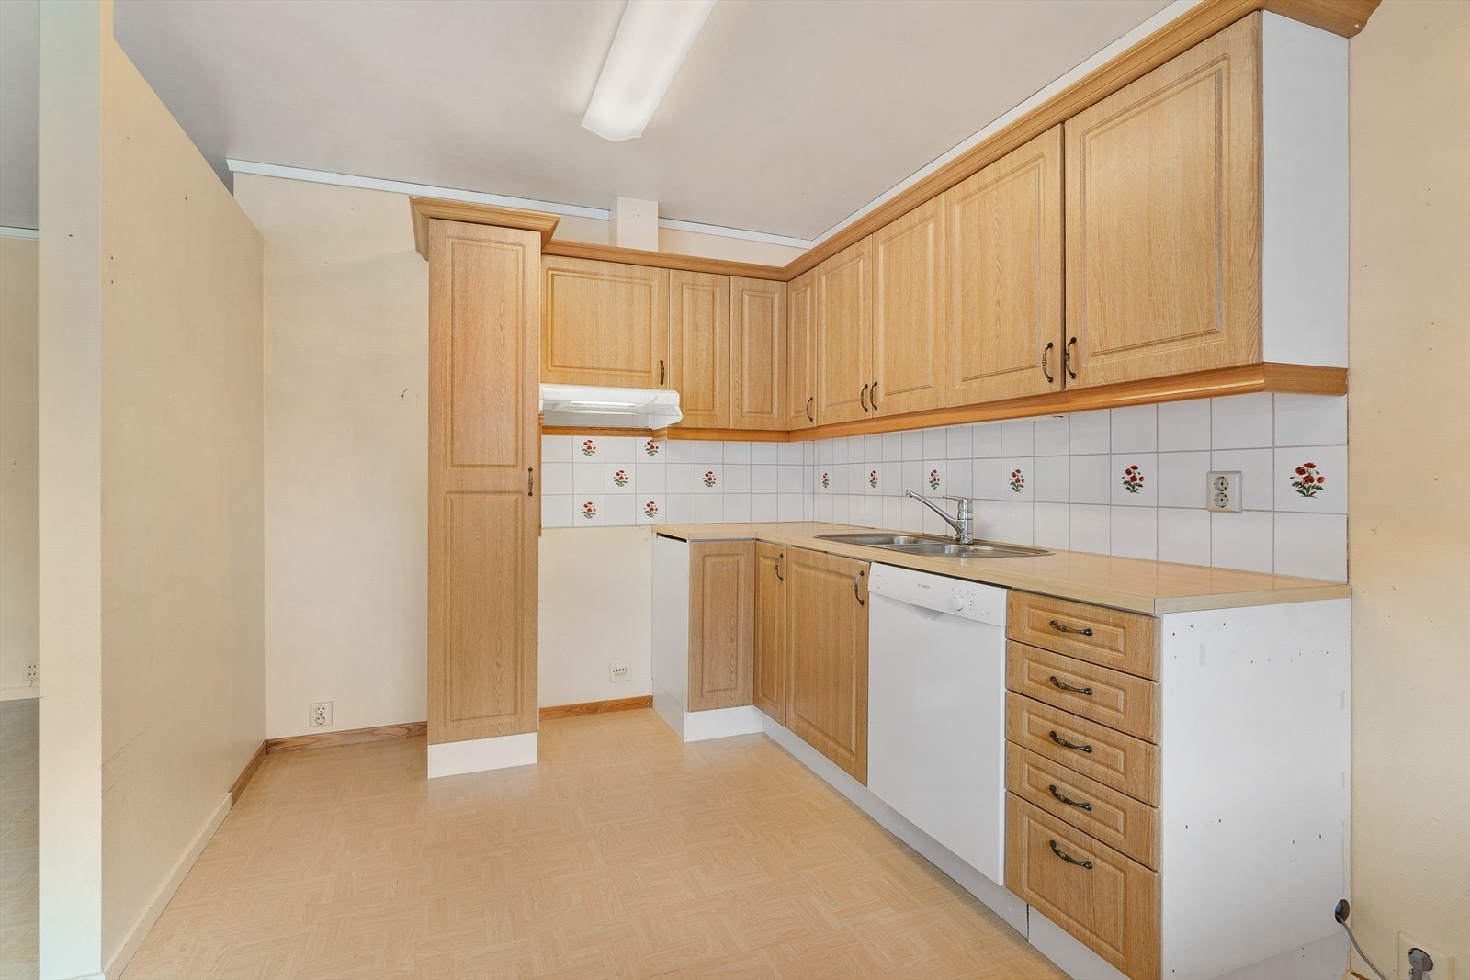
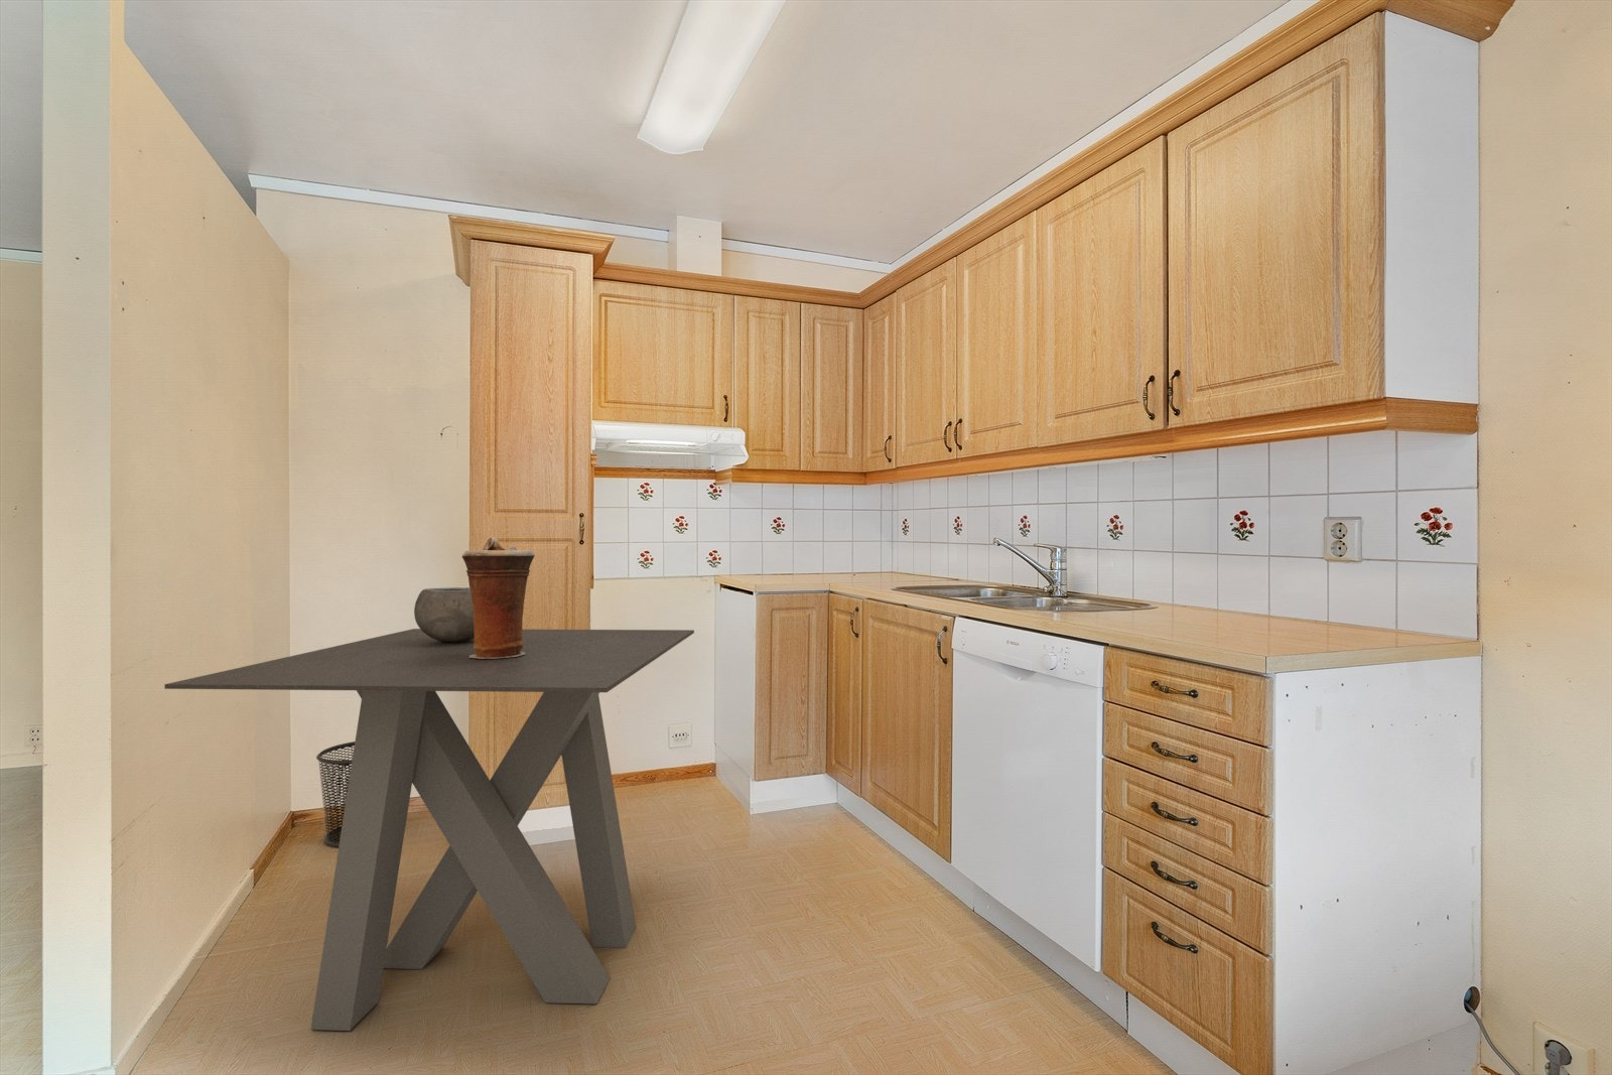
+ dining table (488, 815)
+ bowl (455, 613)
+ vase (500, 594)
+ waste bin (348, 786)
